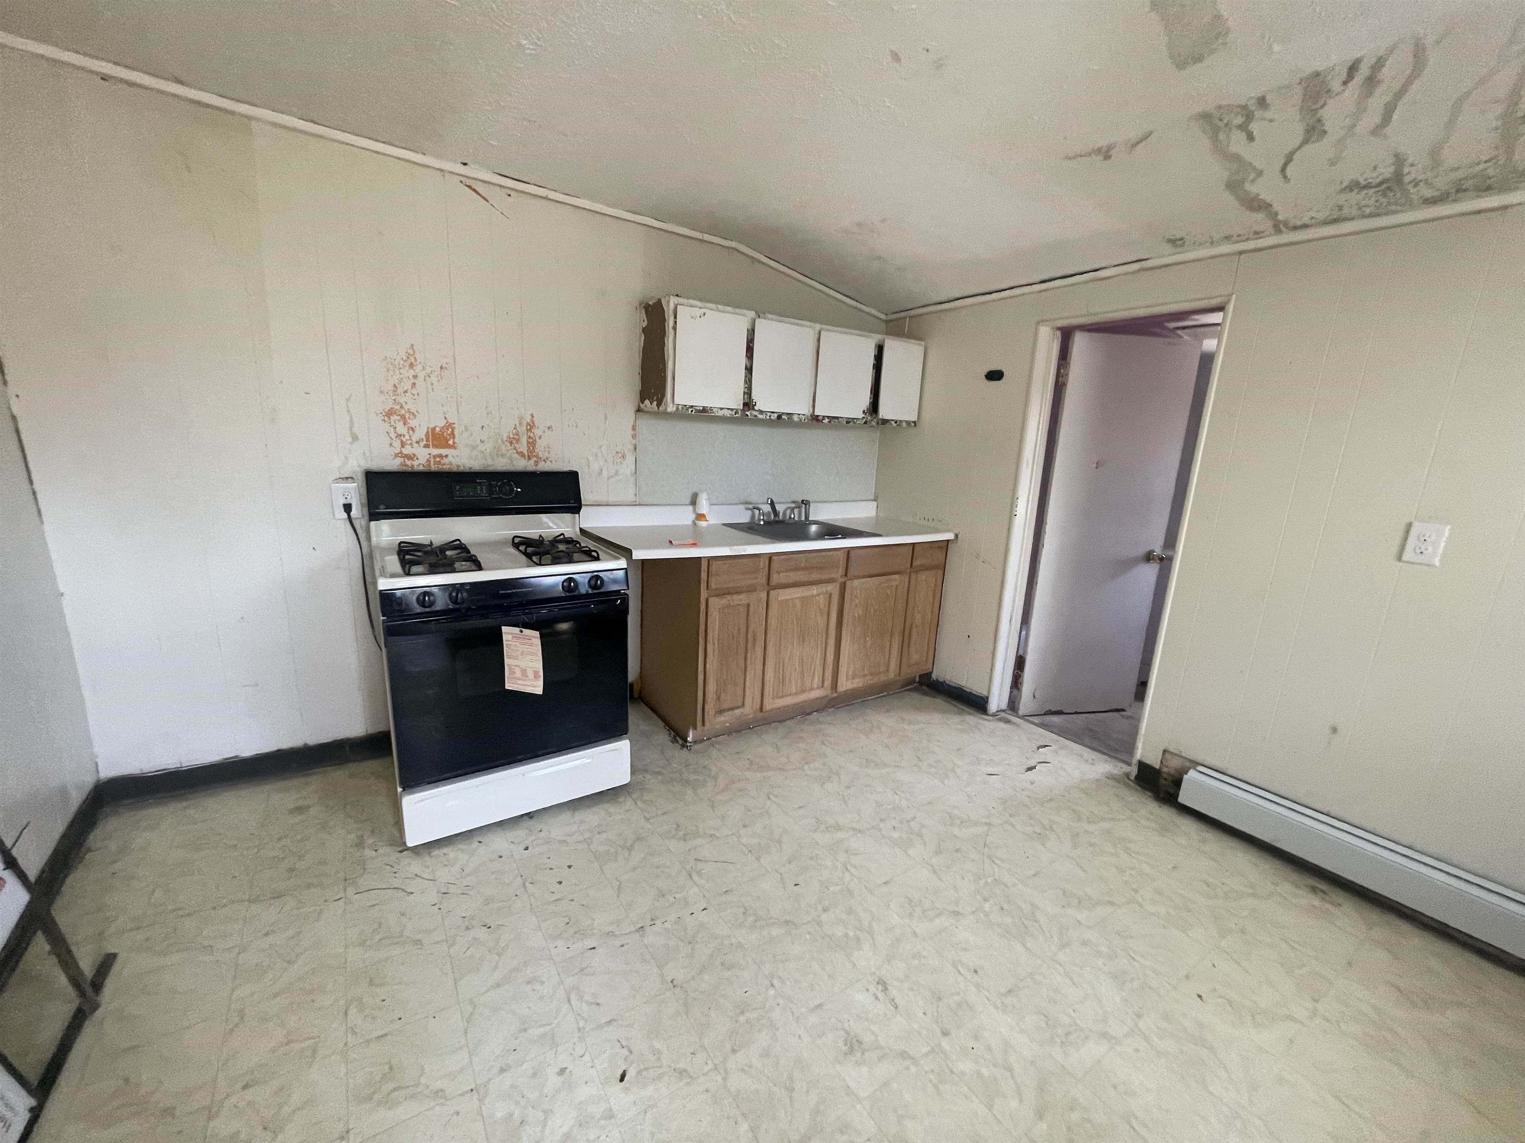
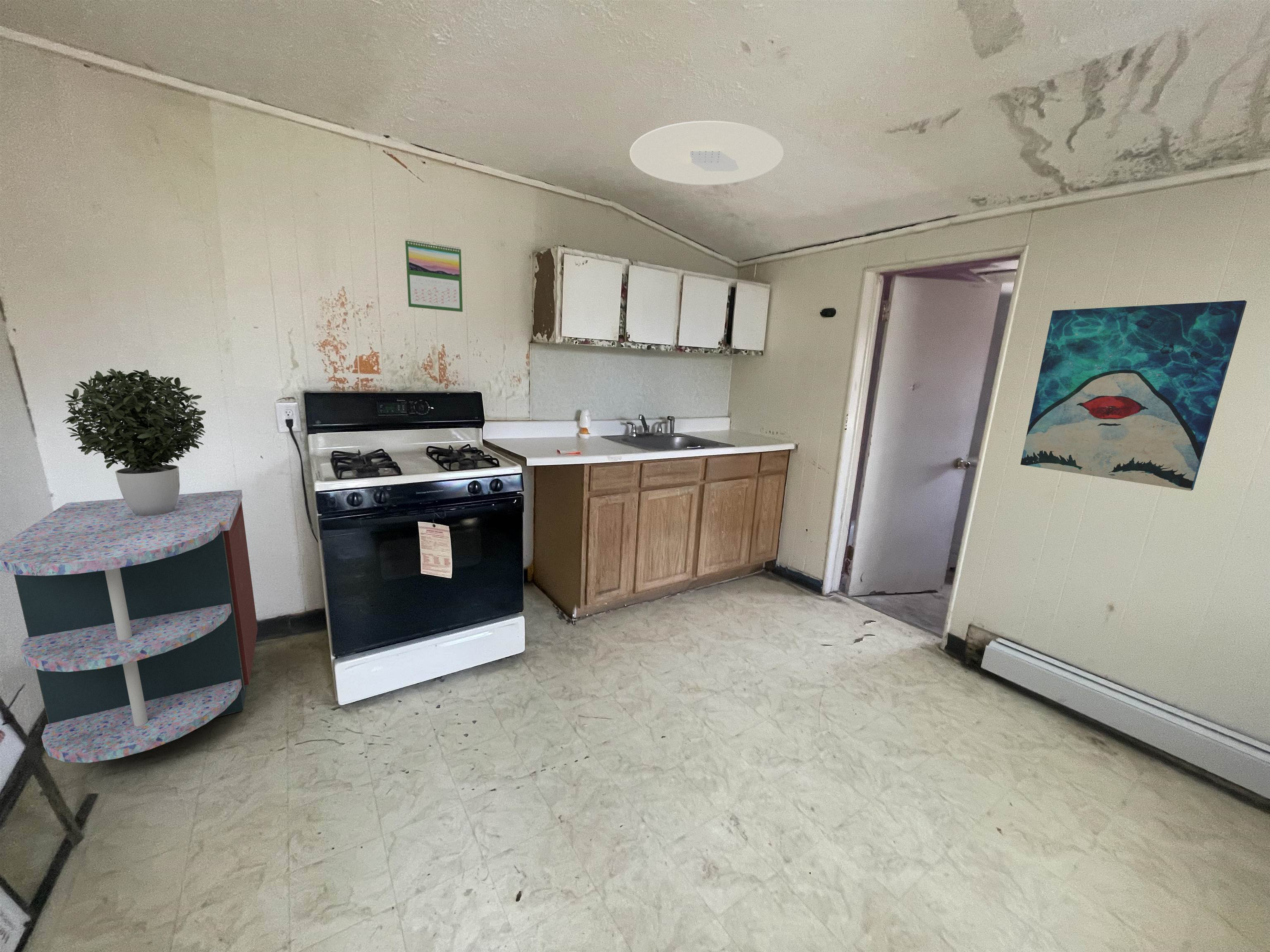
+ potted plant (141, 442)
+ storage cabinet (152, 621)
+ wall art (1118, 394)
+ calendar (435, 276)
+ ceiling light (706, 149)
